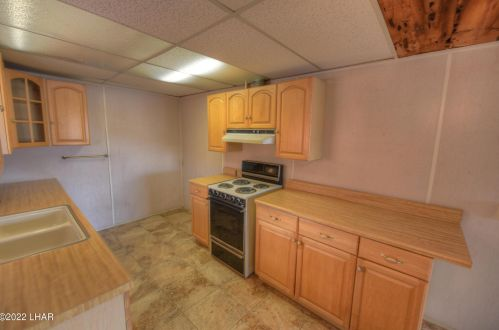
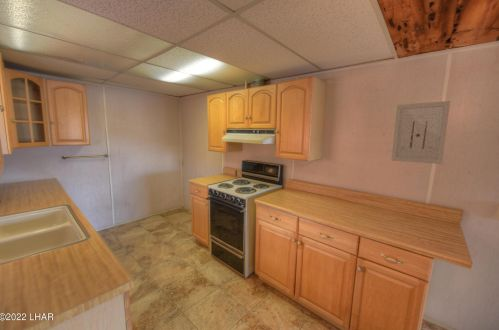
+ wall art (418, 133)
